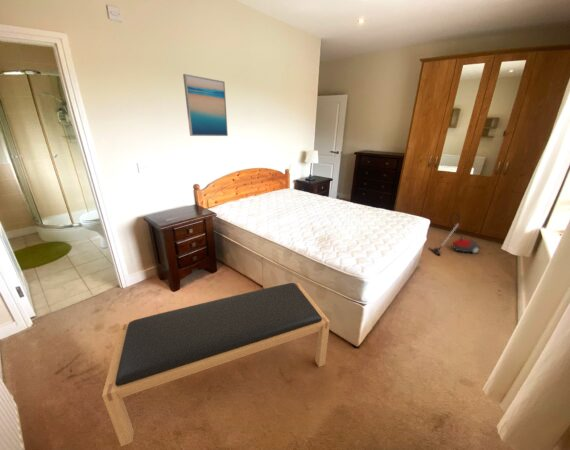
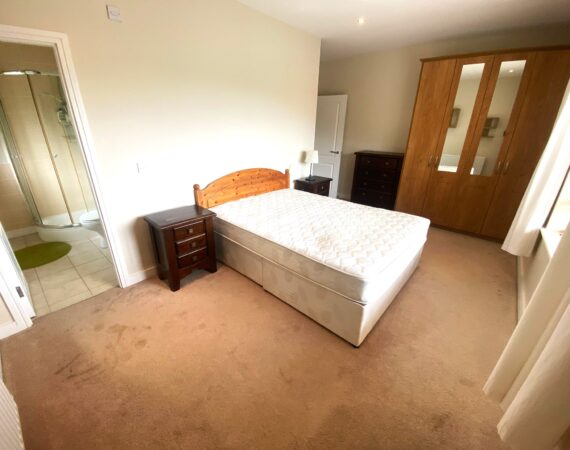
- bench (229, 343)
- vacuum cleaner (456, 232)
- wall art (207, 108)
